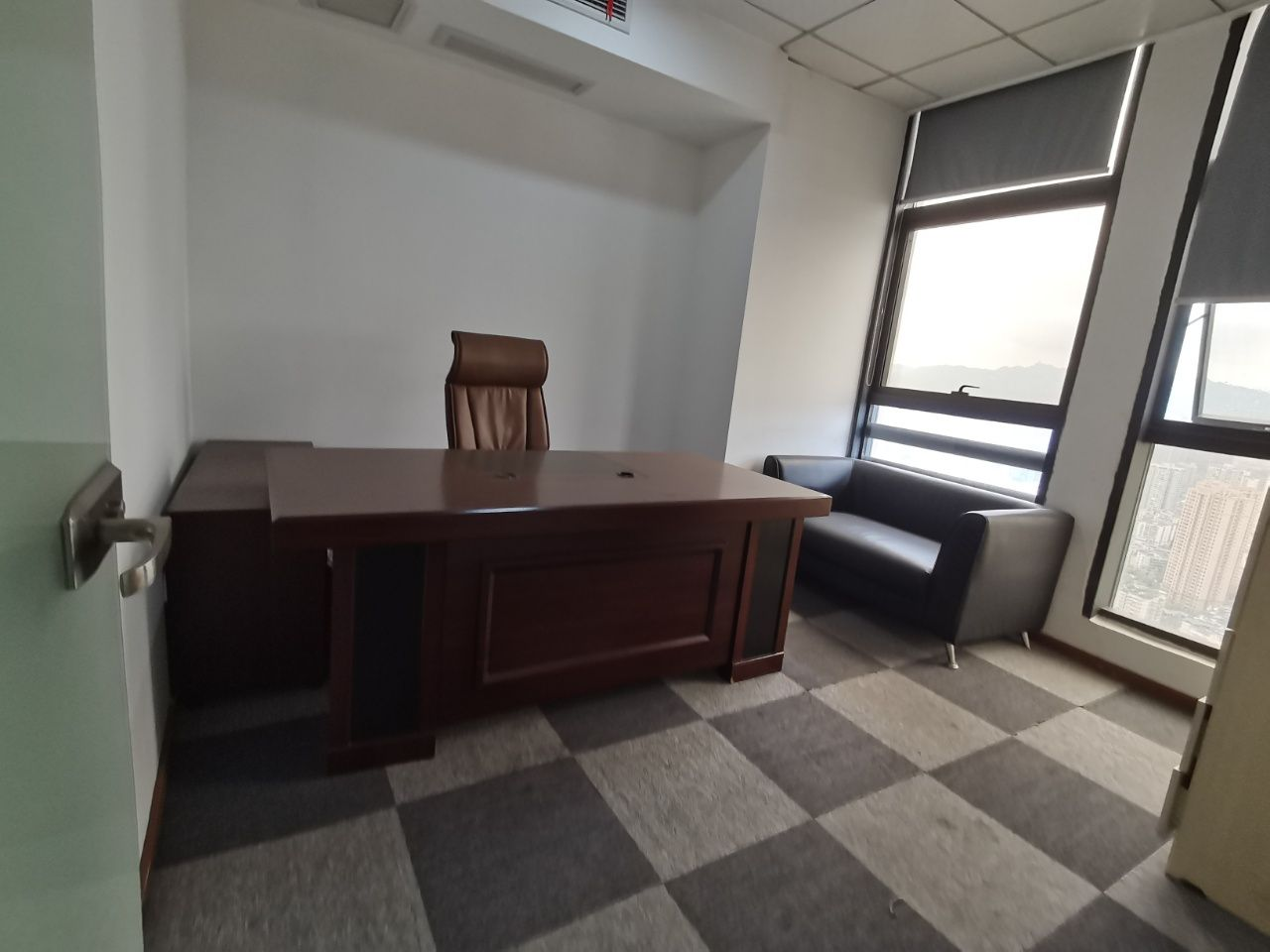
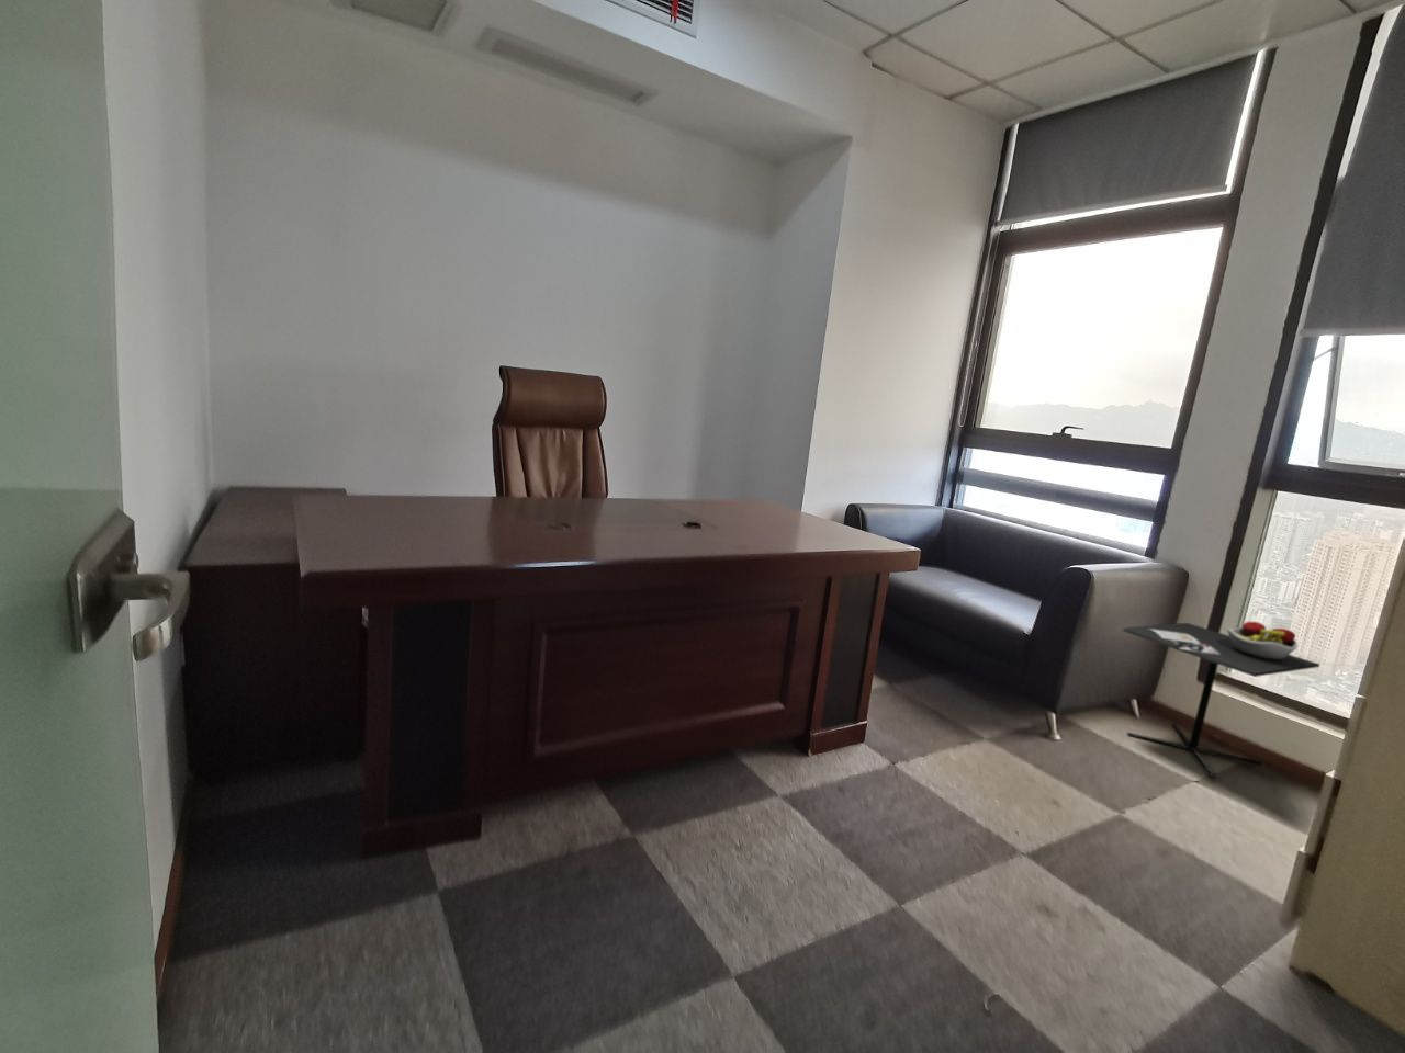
+ kitchen table (1205, 685)
